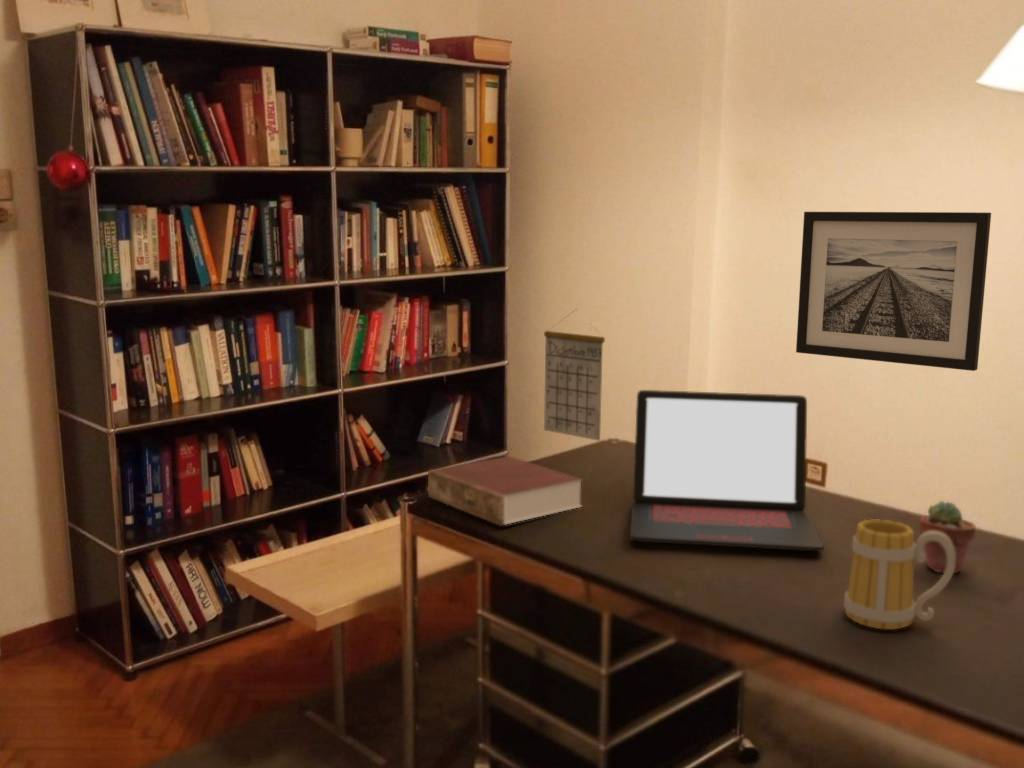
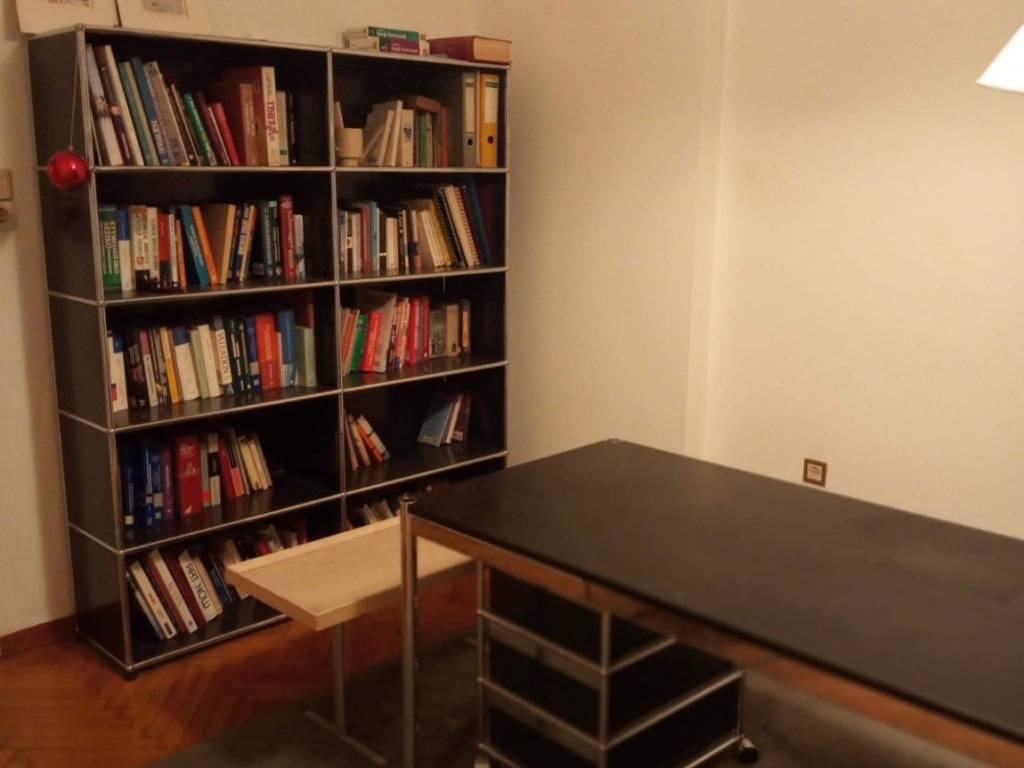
- mug (893, 575)
- wall art (886, 287)
- book (504, 488)
- calendar (573, 373)
- potted succulent (946, 534)
- laptop (723, 465)
